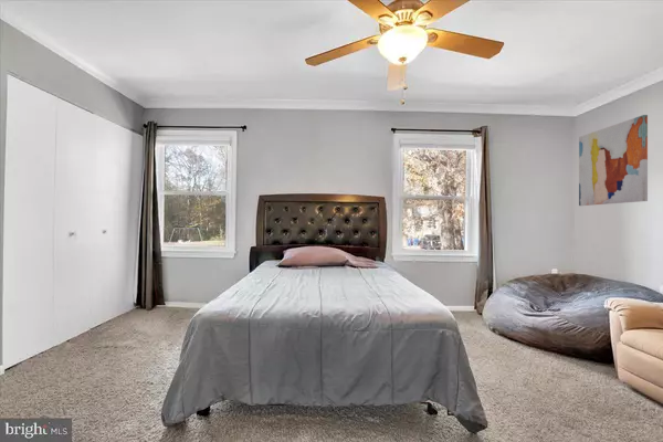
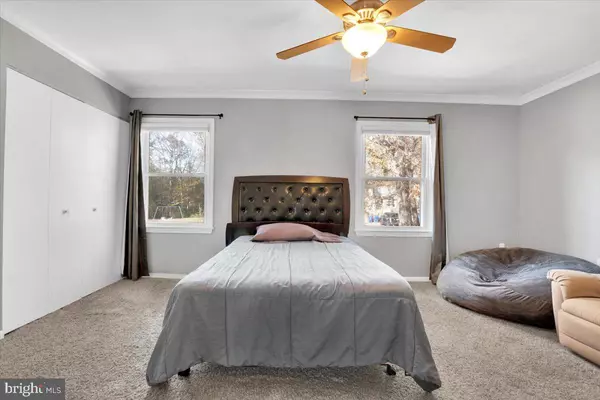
- wall art (609, 165)
